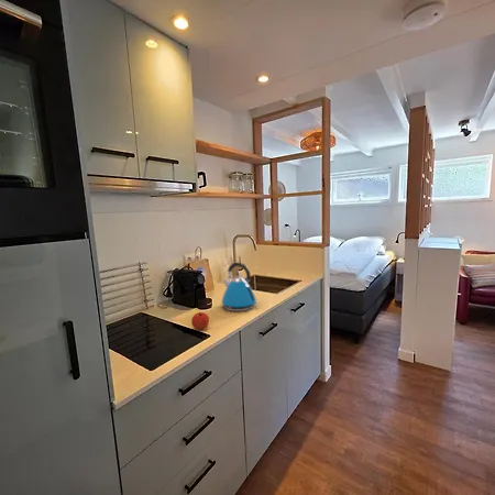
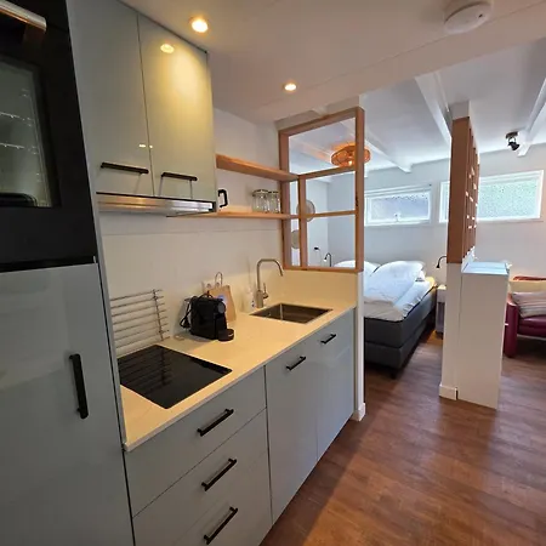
- apple (200, 319)
- kettle (239, 284)
